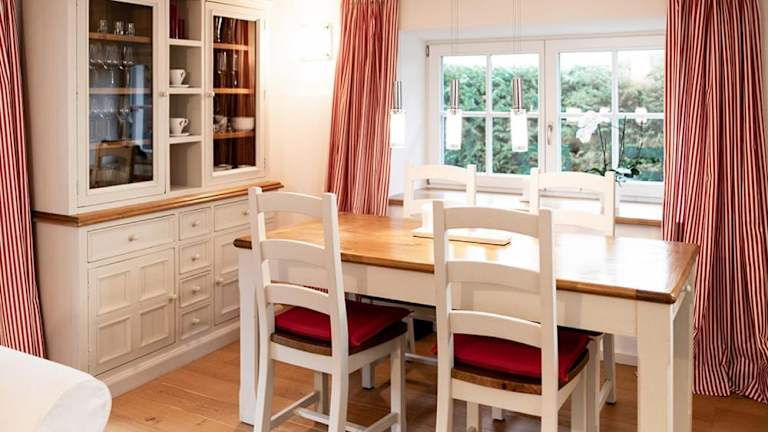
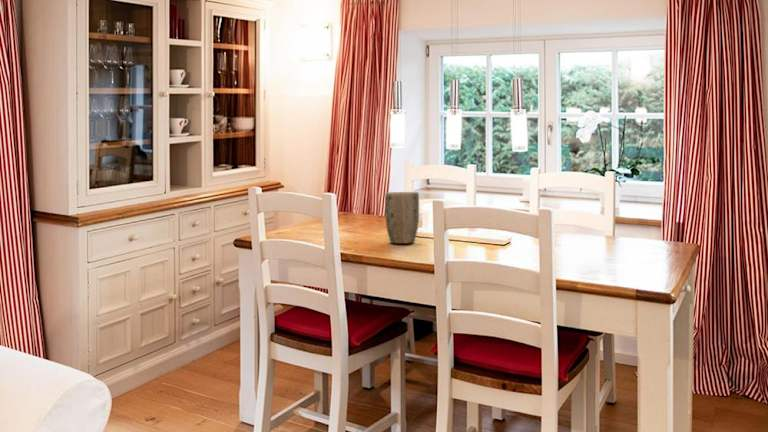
+ plant pot (402, 217)
